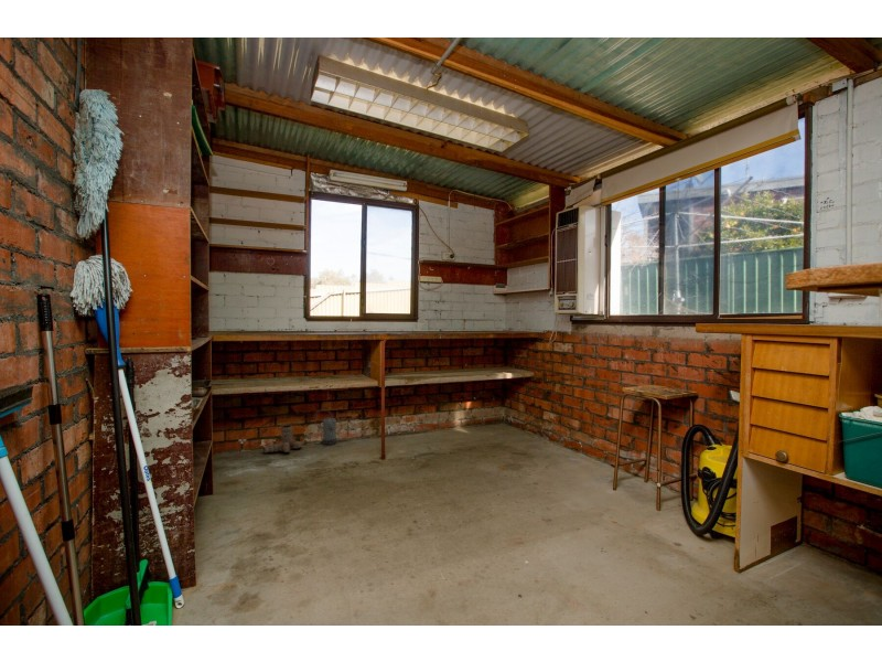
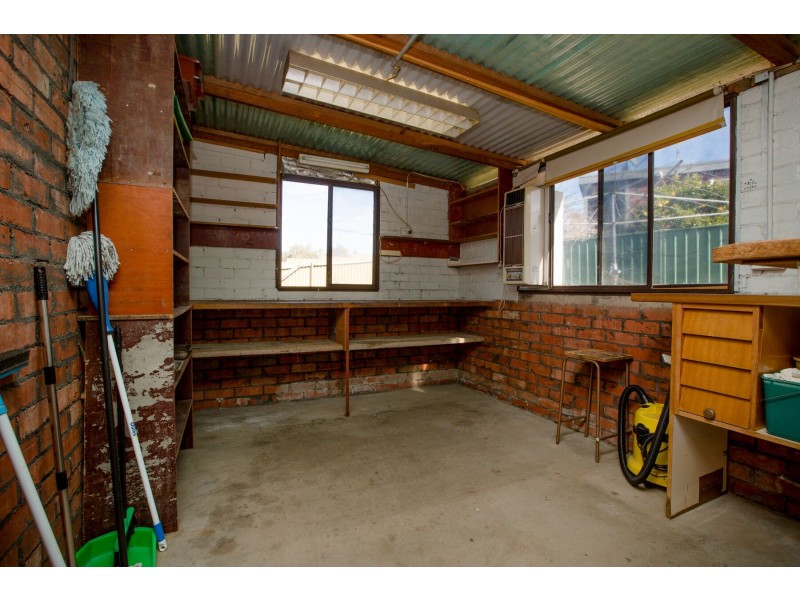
- boots (283, 439)
- watering can (330, 425)
